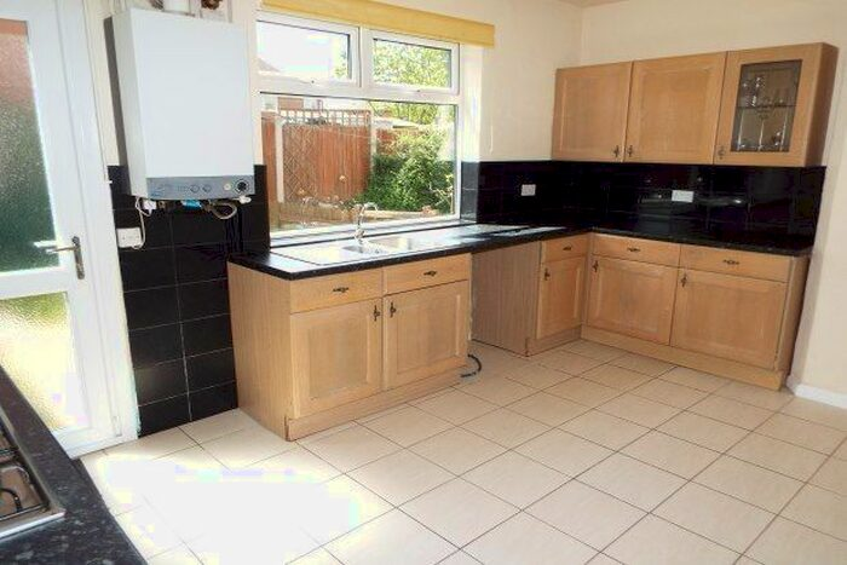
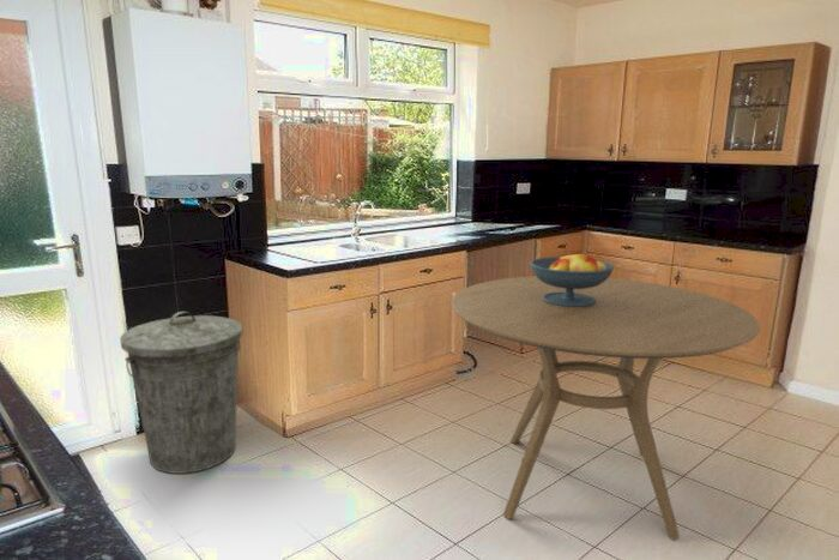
+ fruit bowl (571, 275)
+ dining table (587, 396)
+ trash can (187, 384)
